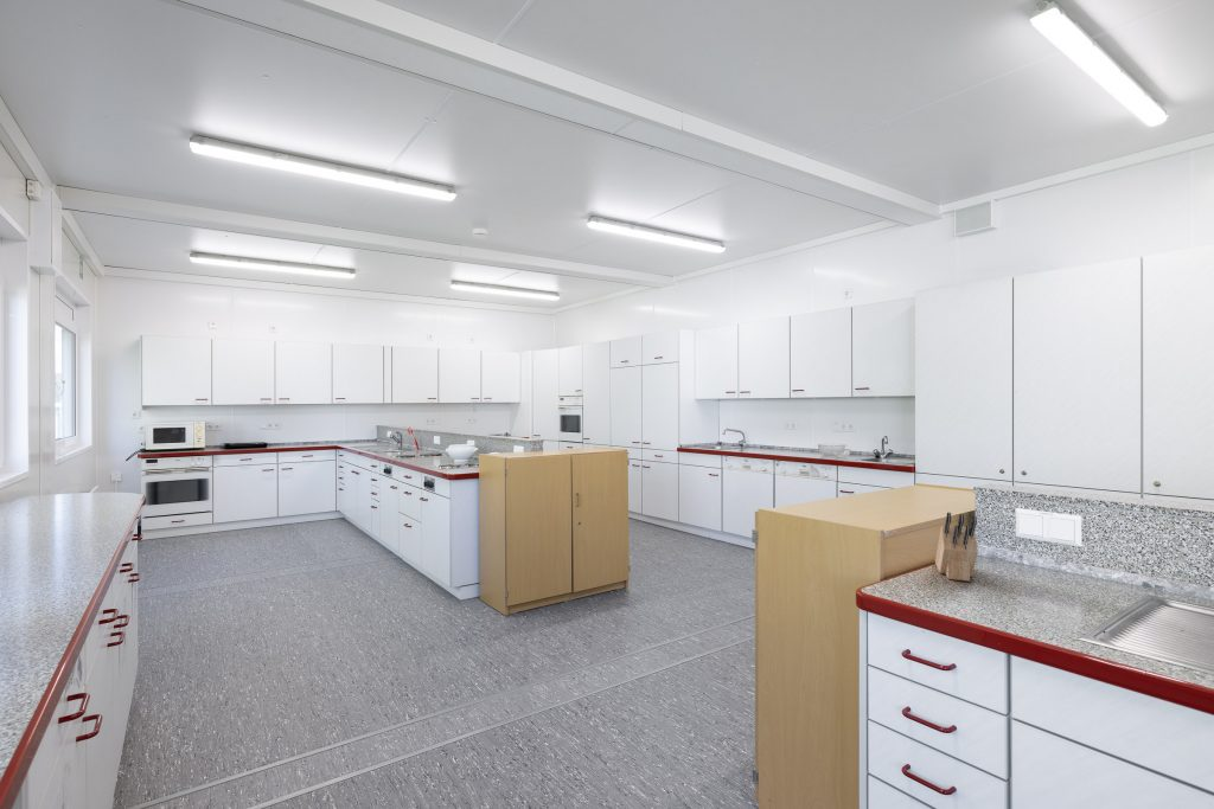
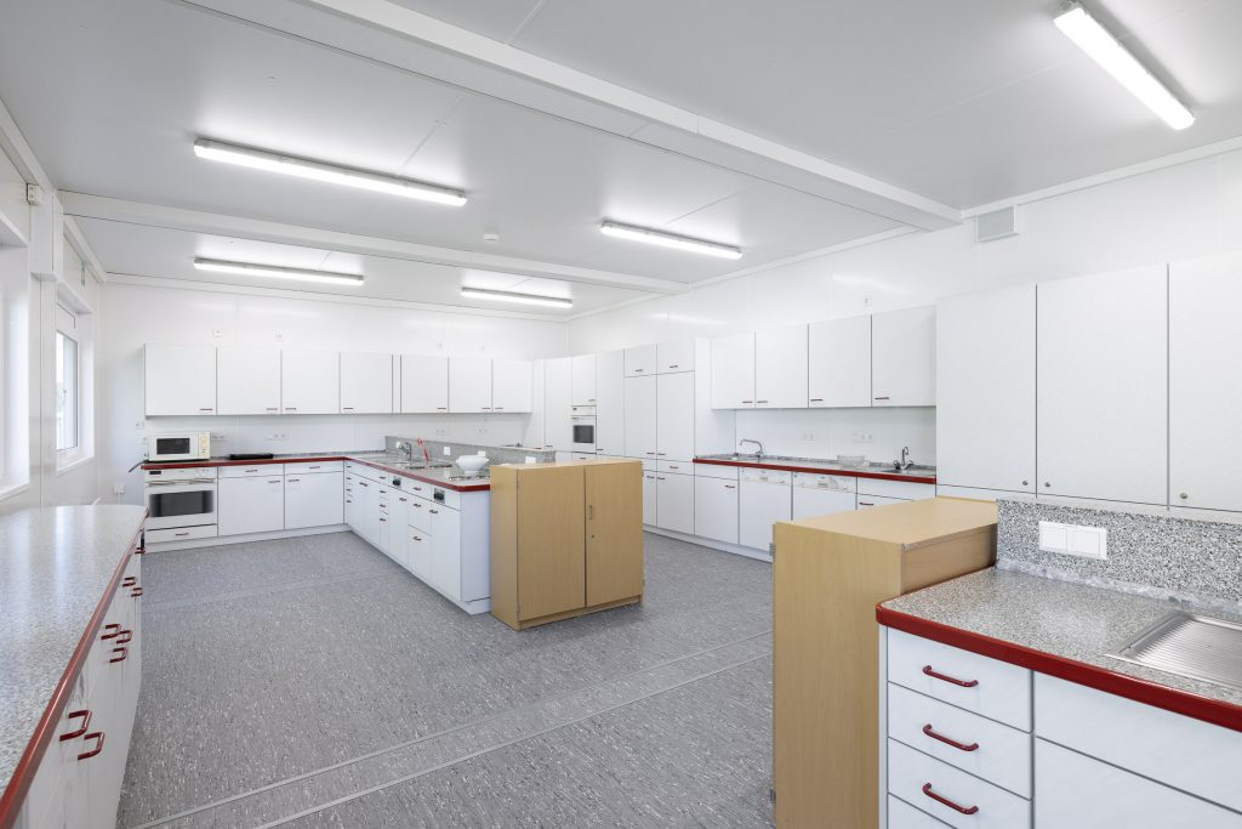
- knife block (956, 541)
